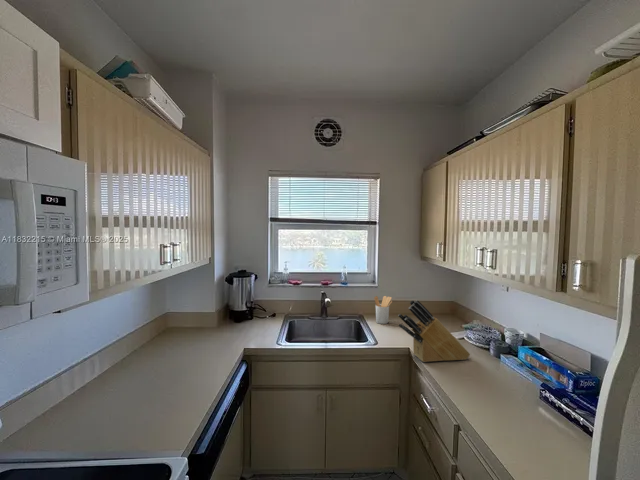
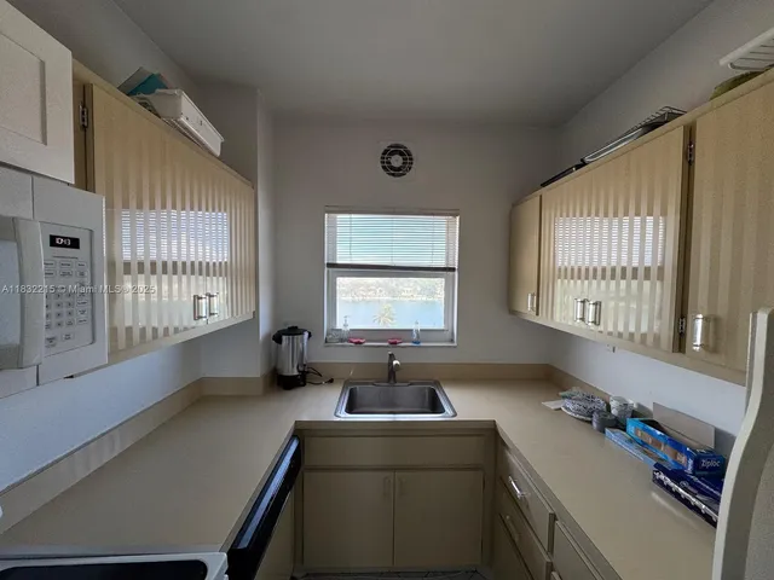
- knife block (433, 328)
- utensil holder (383, 309)
